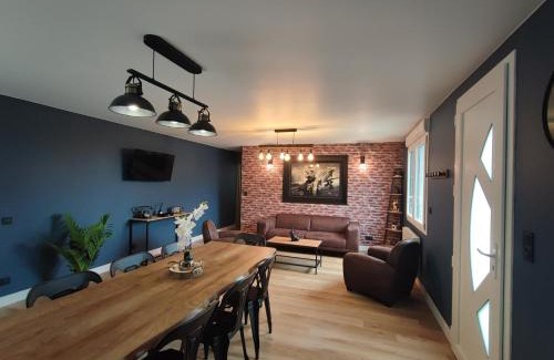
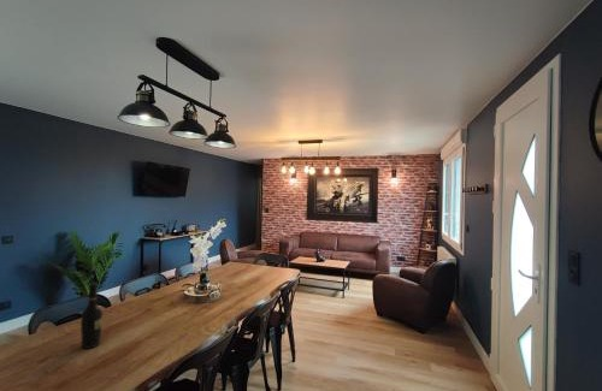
+ wine bottle (92, 314)
